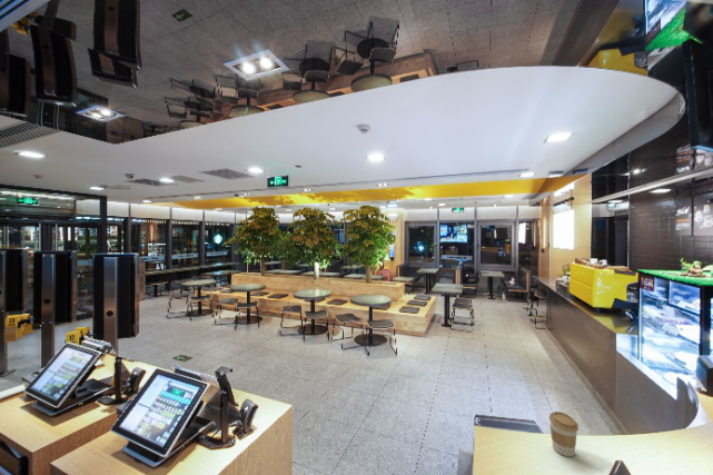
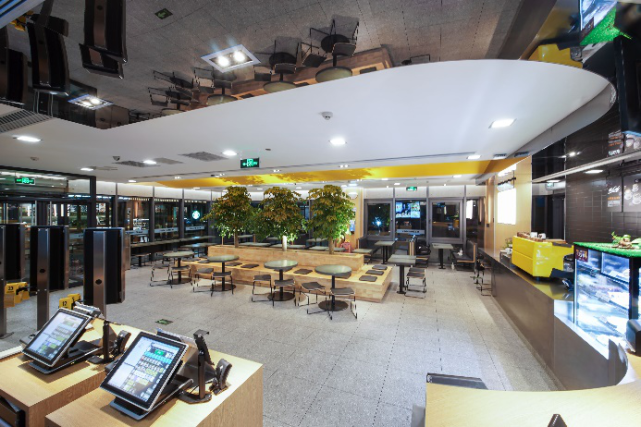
- coffee cup (563, 433)
